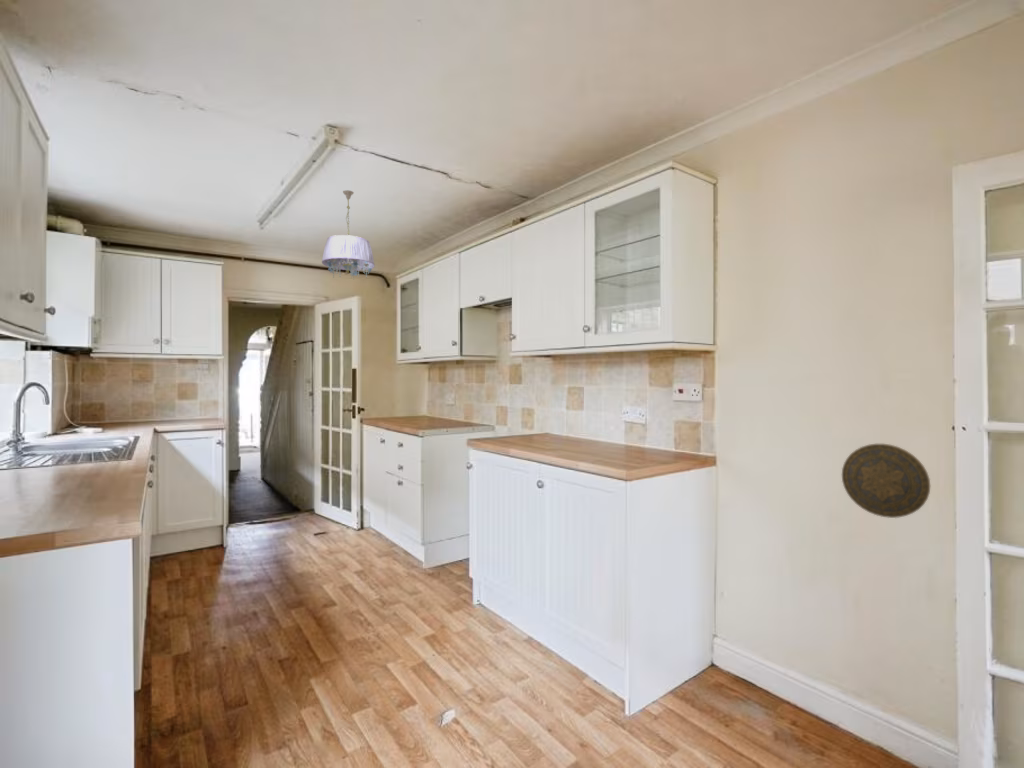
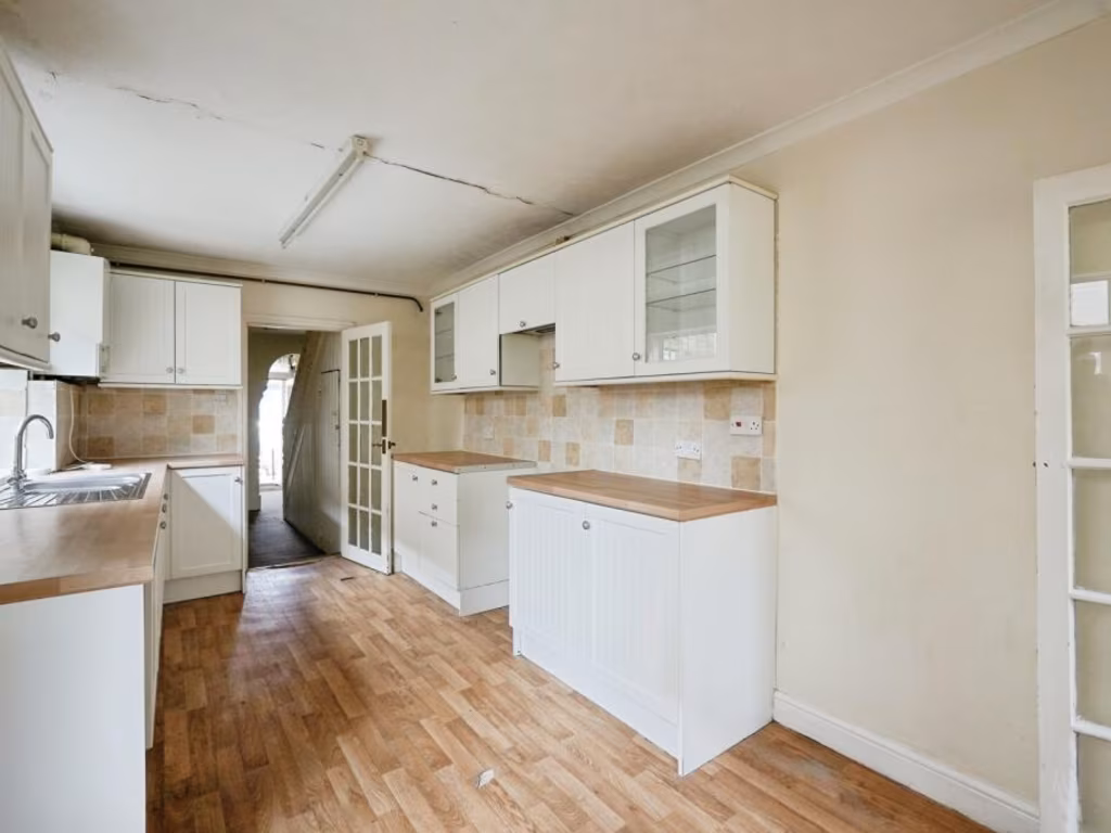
- decorative plate (882, 480)
- ceiling light fixture (348, 234)
